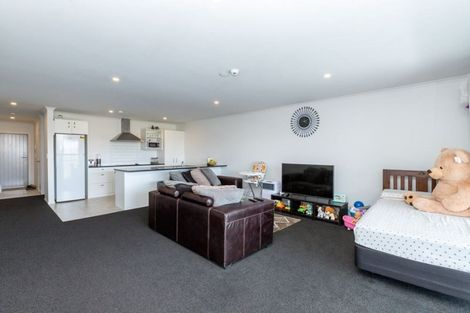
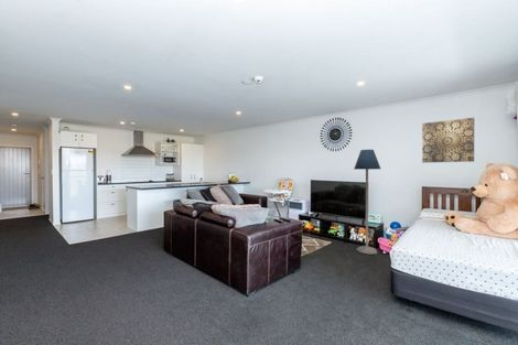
+ floor lamp (367, 200)
+ wall art (446, 141)
